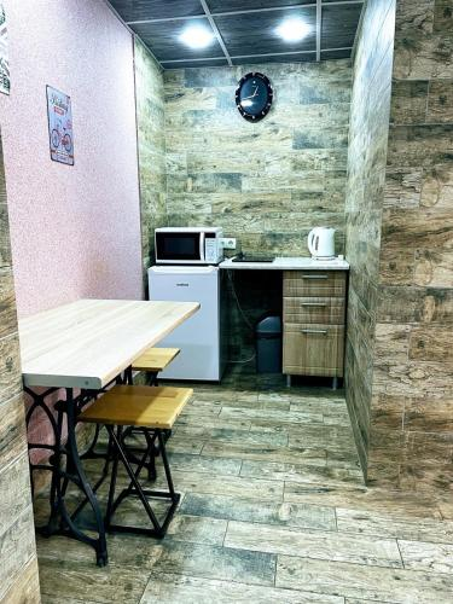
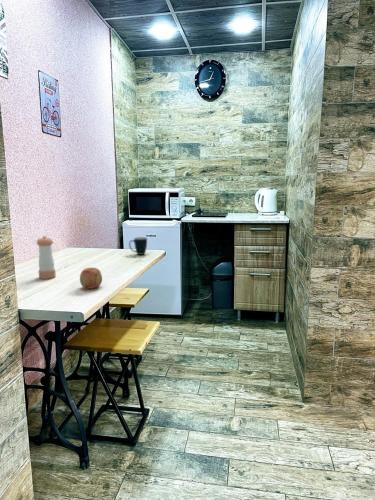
+ apple (90, 277)
+ pepper shaker (45, 256)
+ mug (138, 246)
